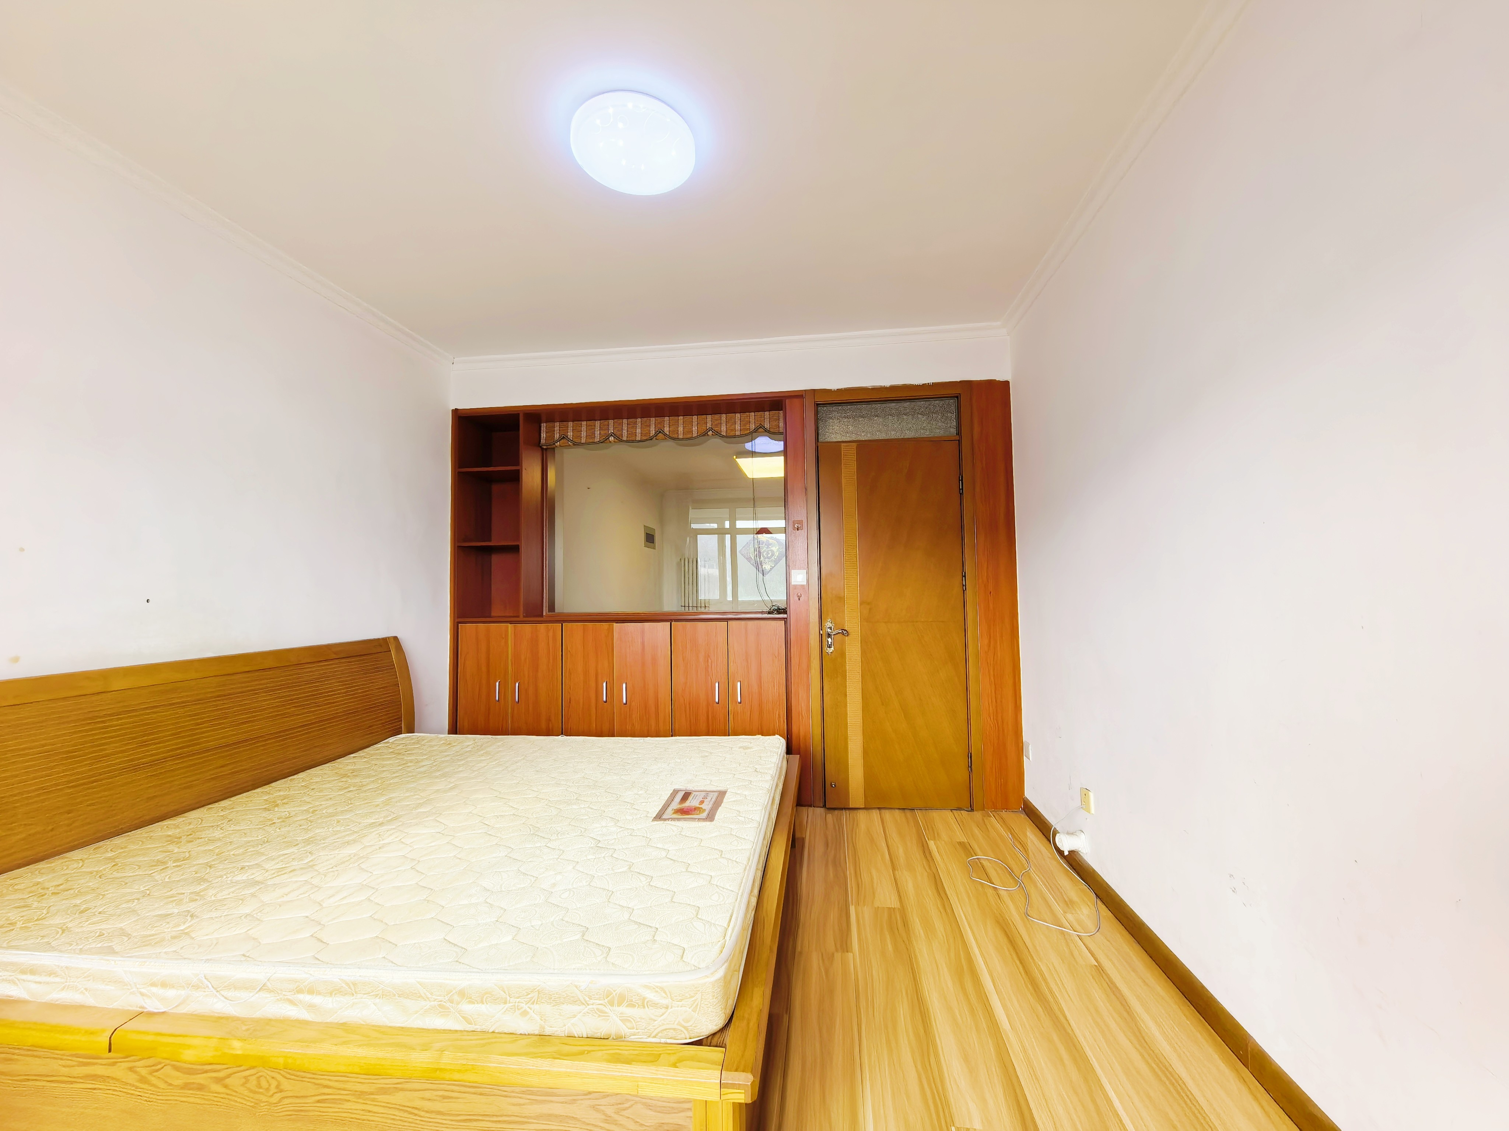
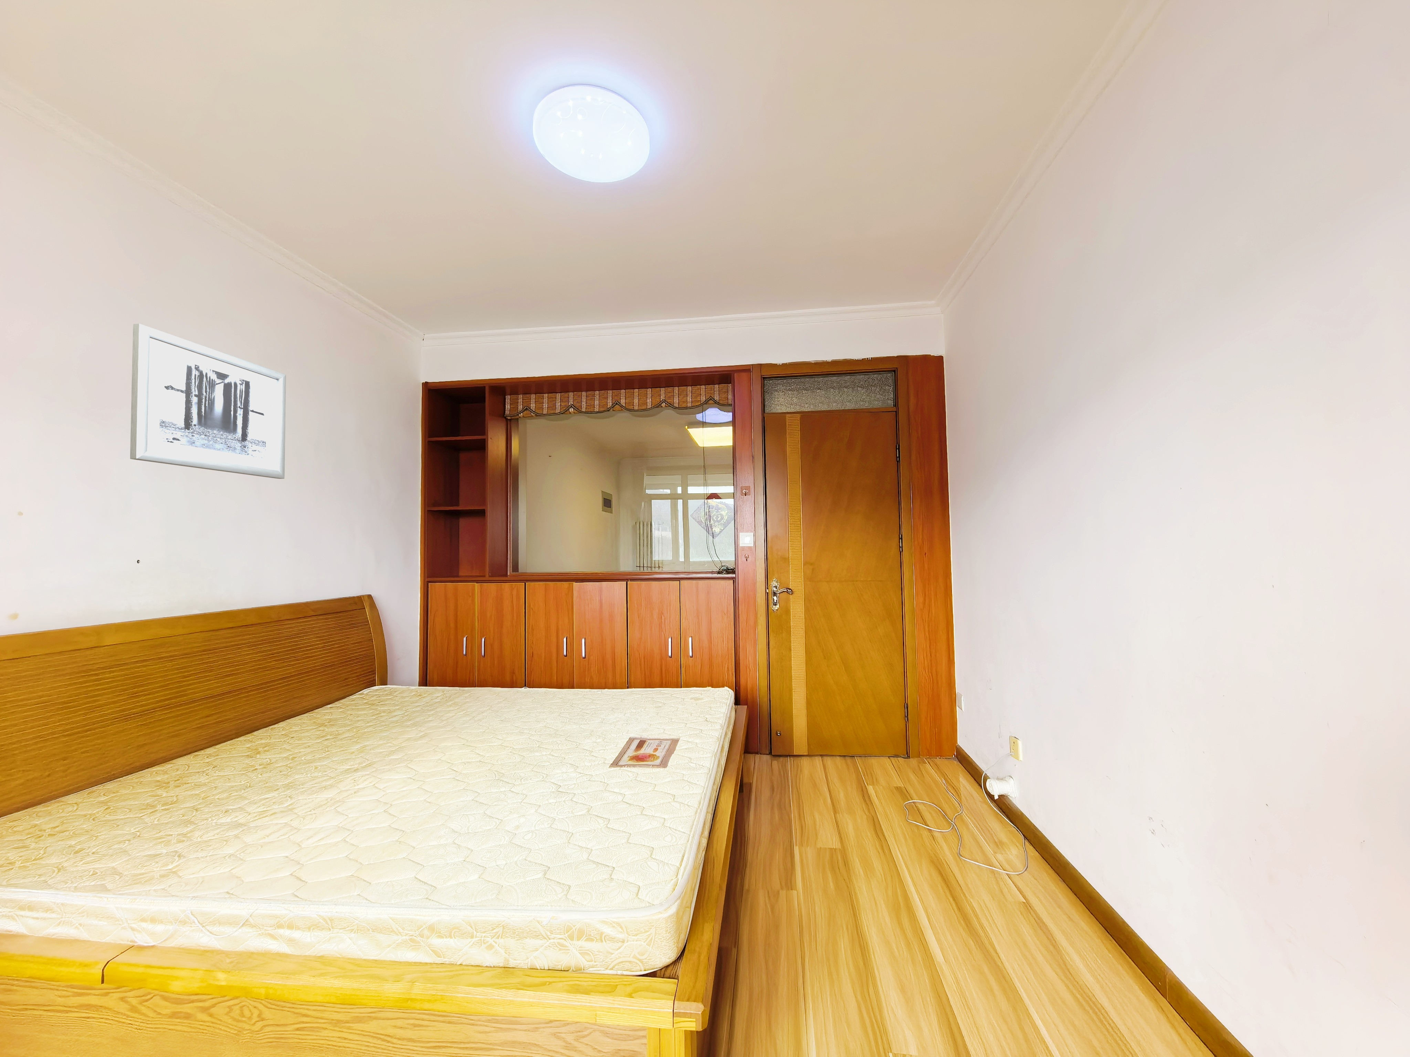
+ wall art (219, 411)
